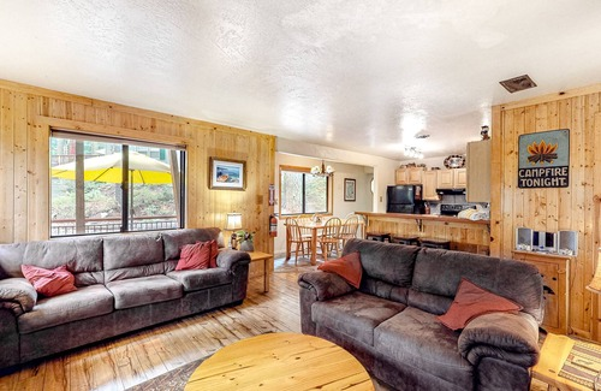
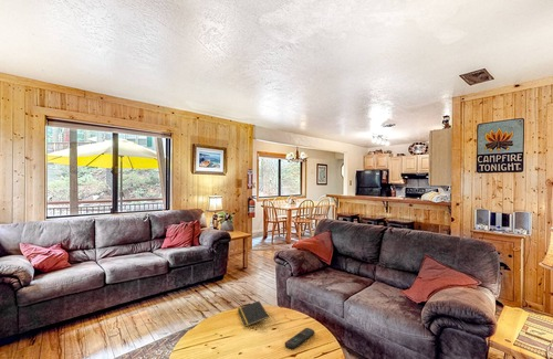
+ remote control (300, 338)
+ notepad (252, 313)
